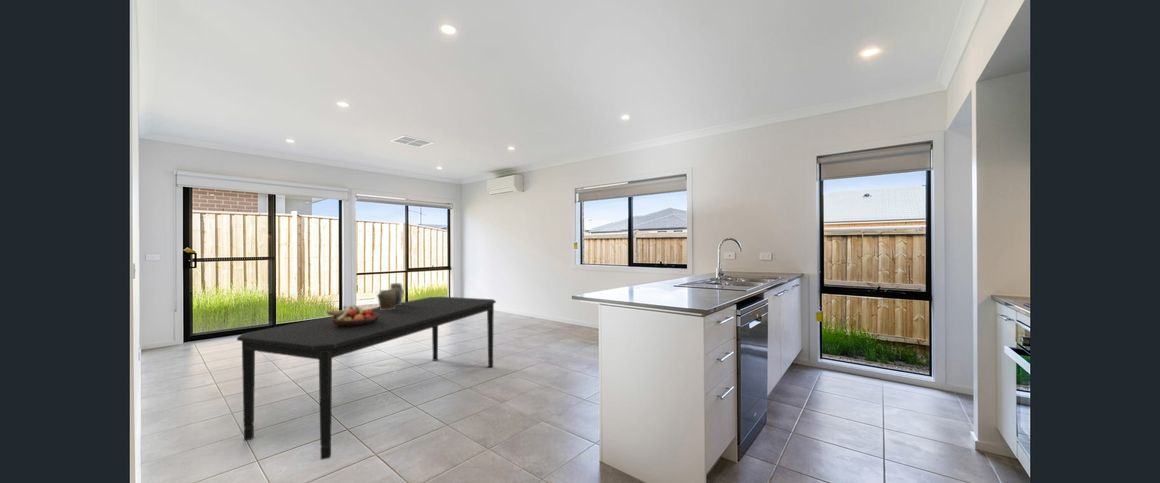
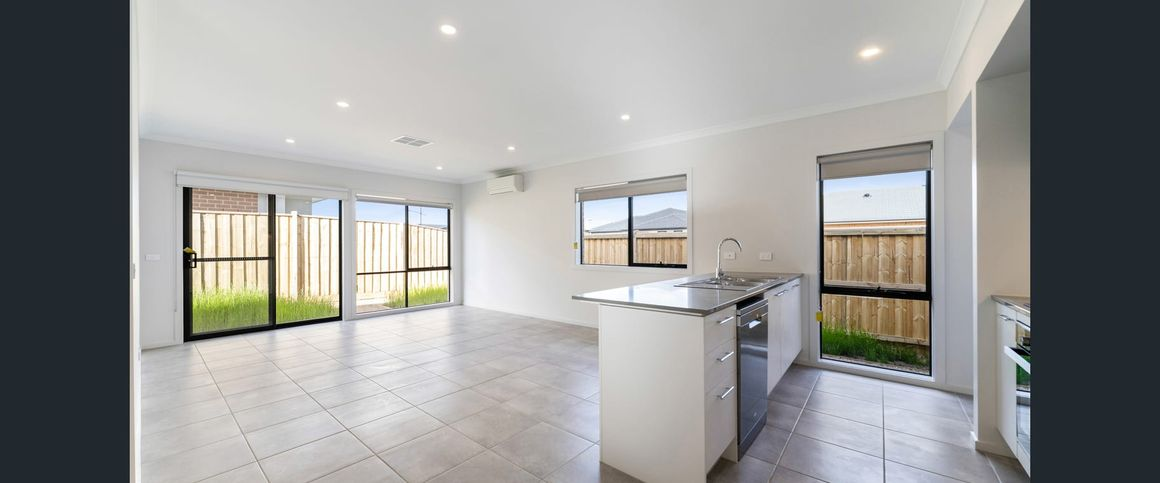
- jar set (391, 295)
- fruit bowl (355, 314)
- dining table (392, 339)
